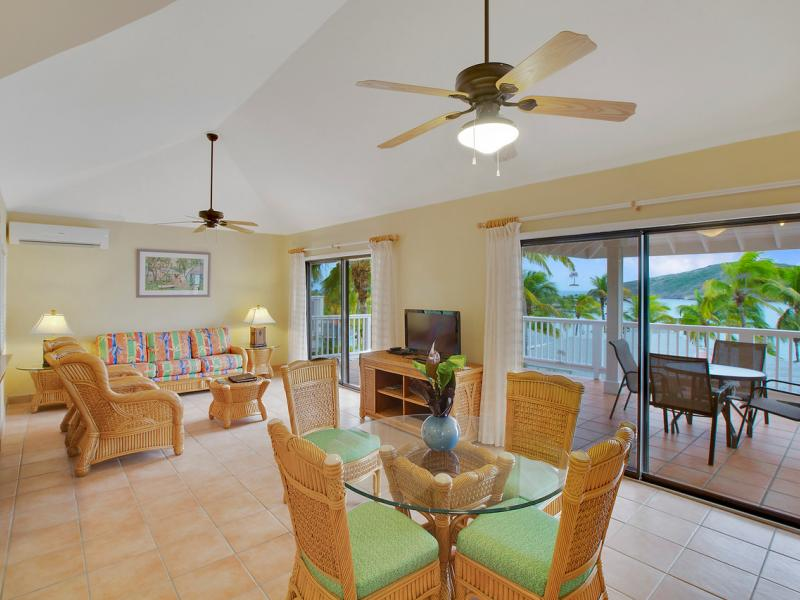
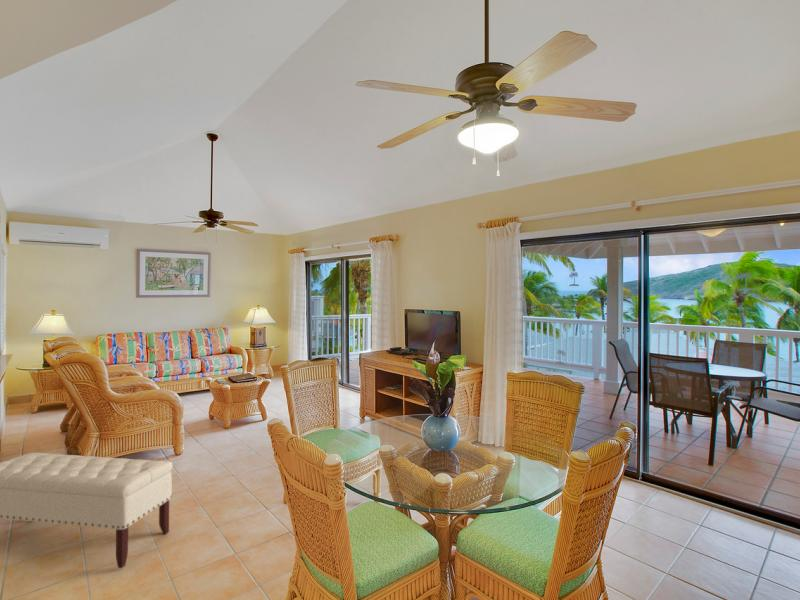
+ bench (74, 503)
